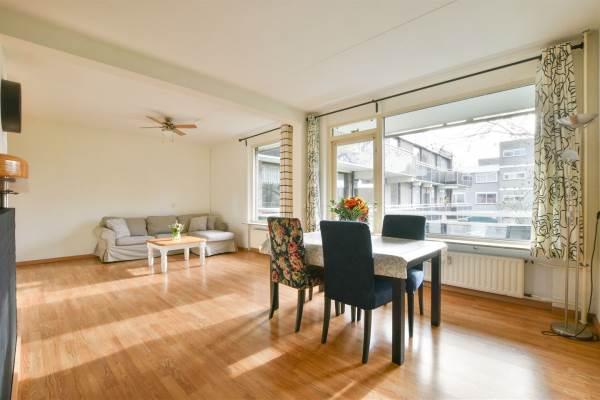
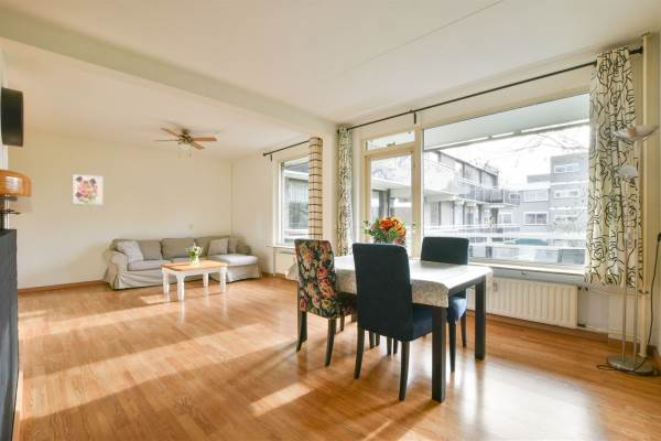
+ wall art (87, 190)
